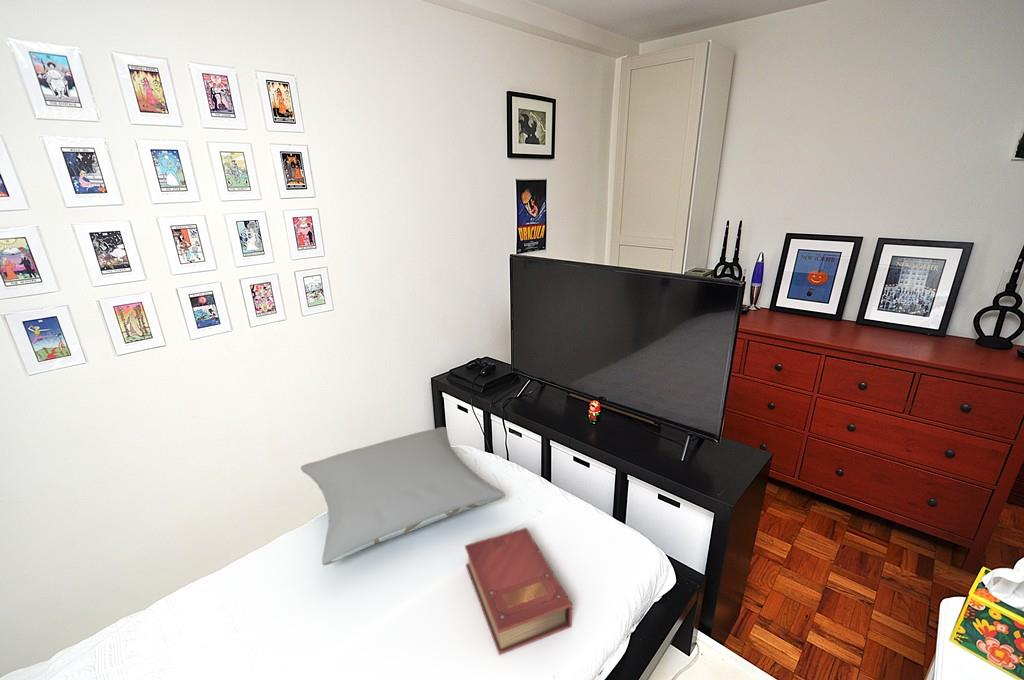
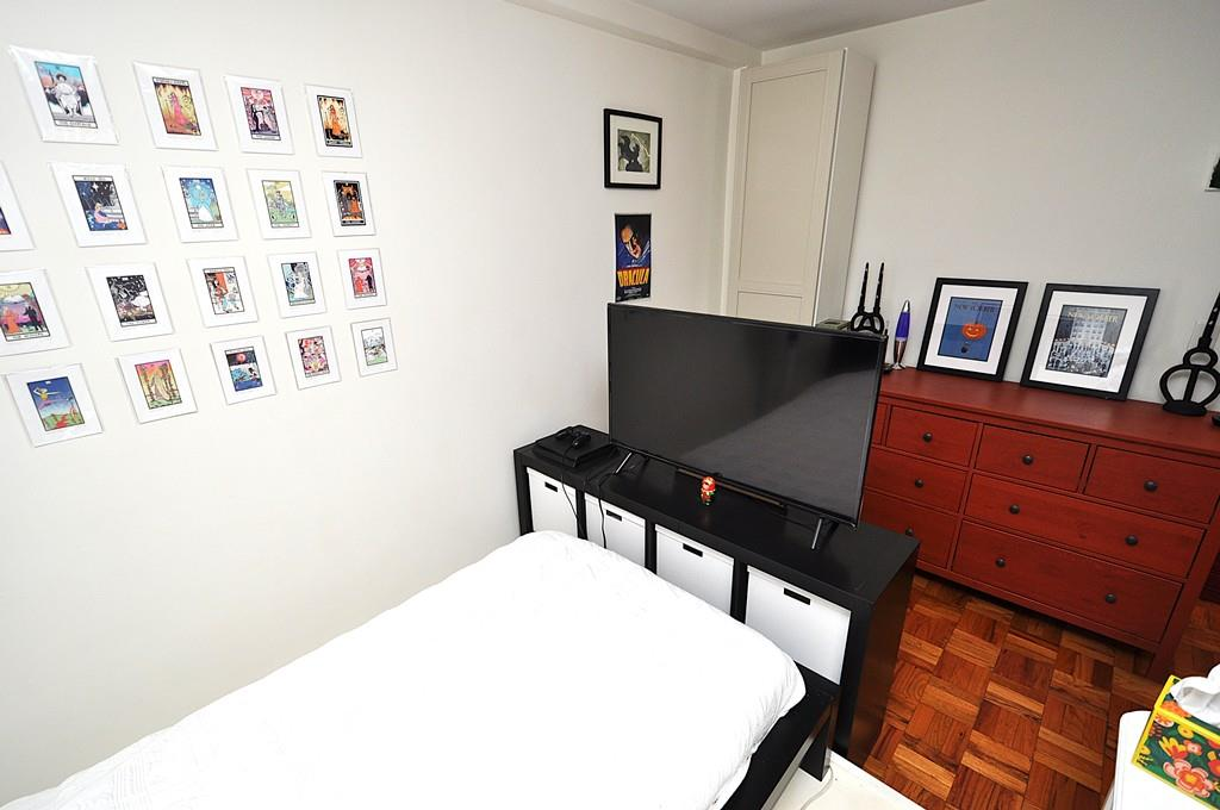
- pillow (397, 480)
- book (514, 583)
